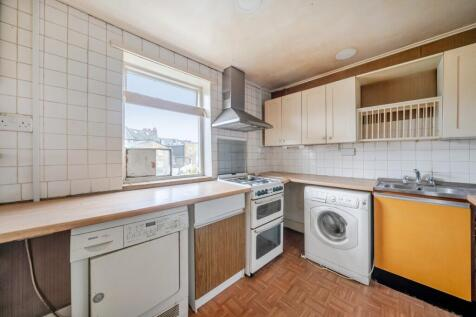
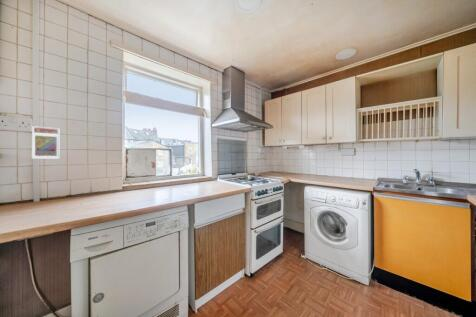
+ trading card display case (46, 143)
